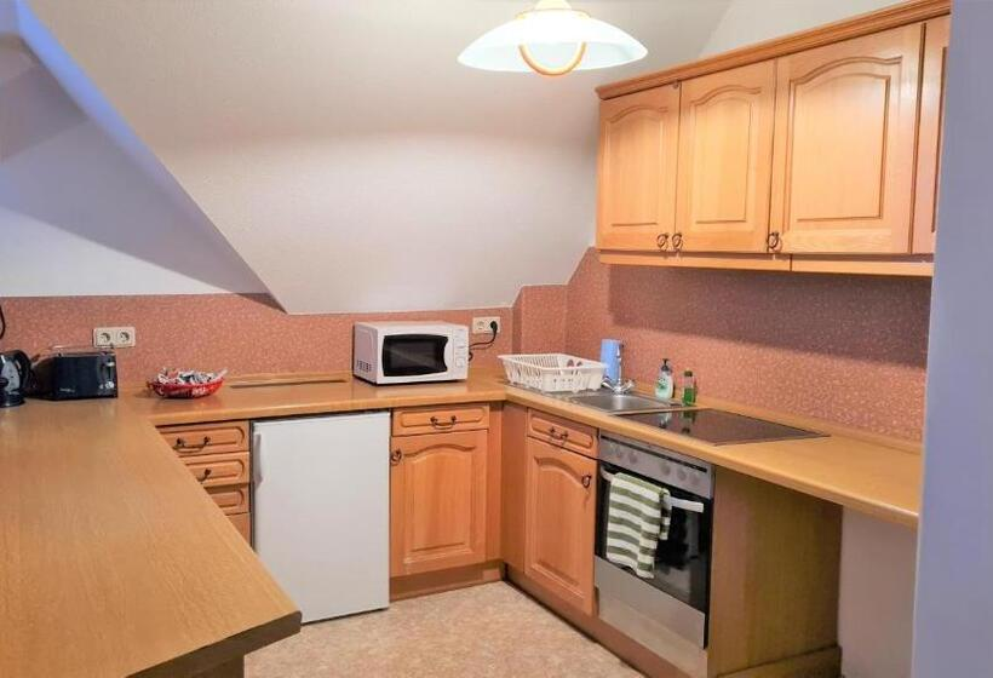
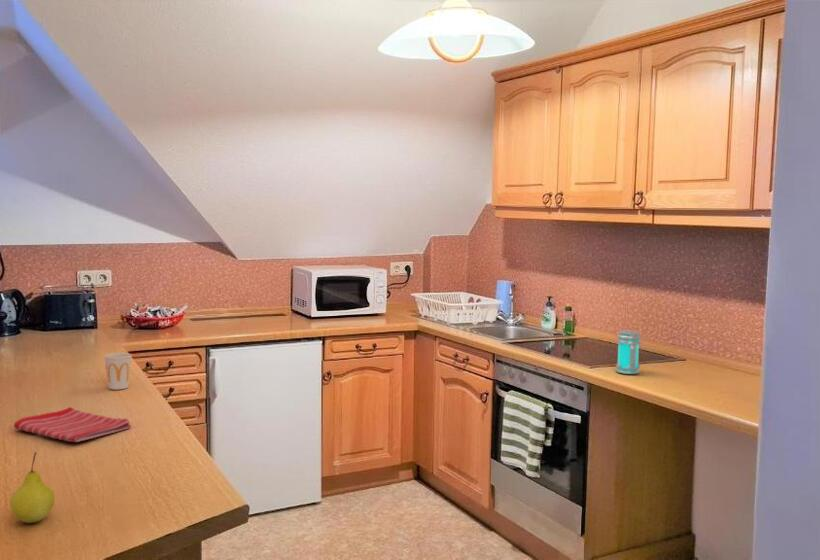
+ cup (118, 371)
+ jar (628, 351)
+ fruit (31, 488)
+ dish towel (72, 424)
